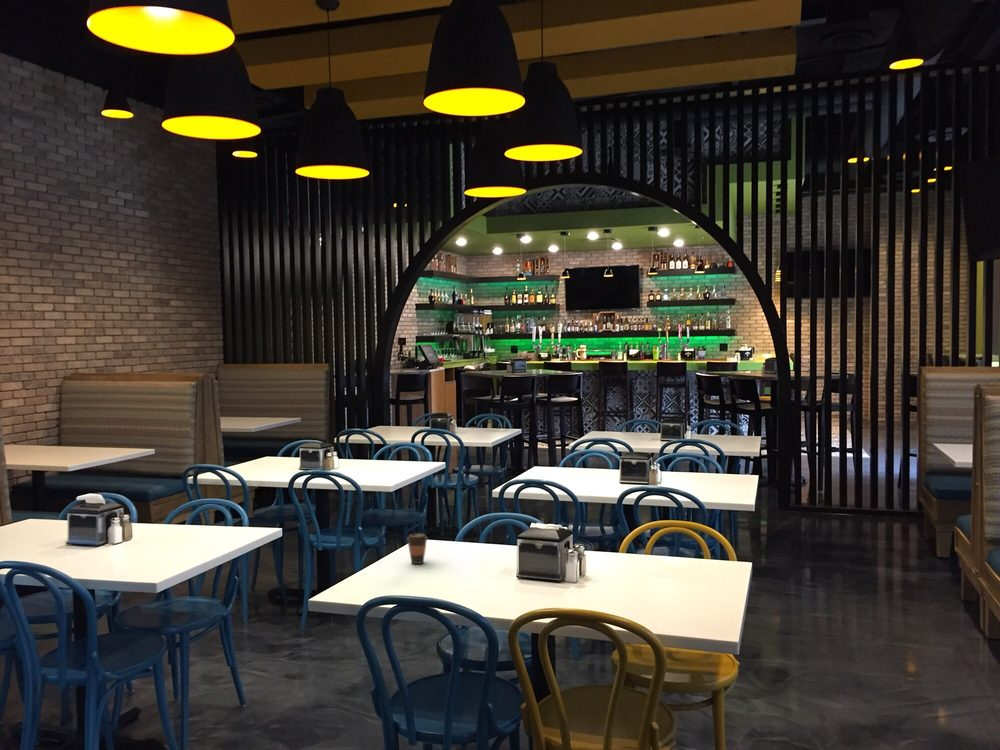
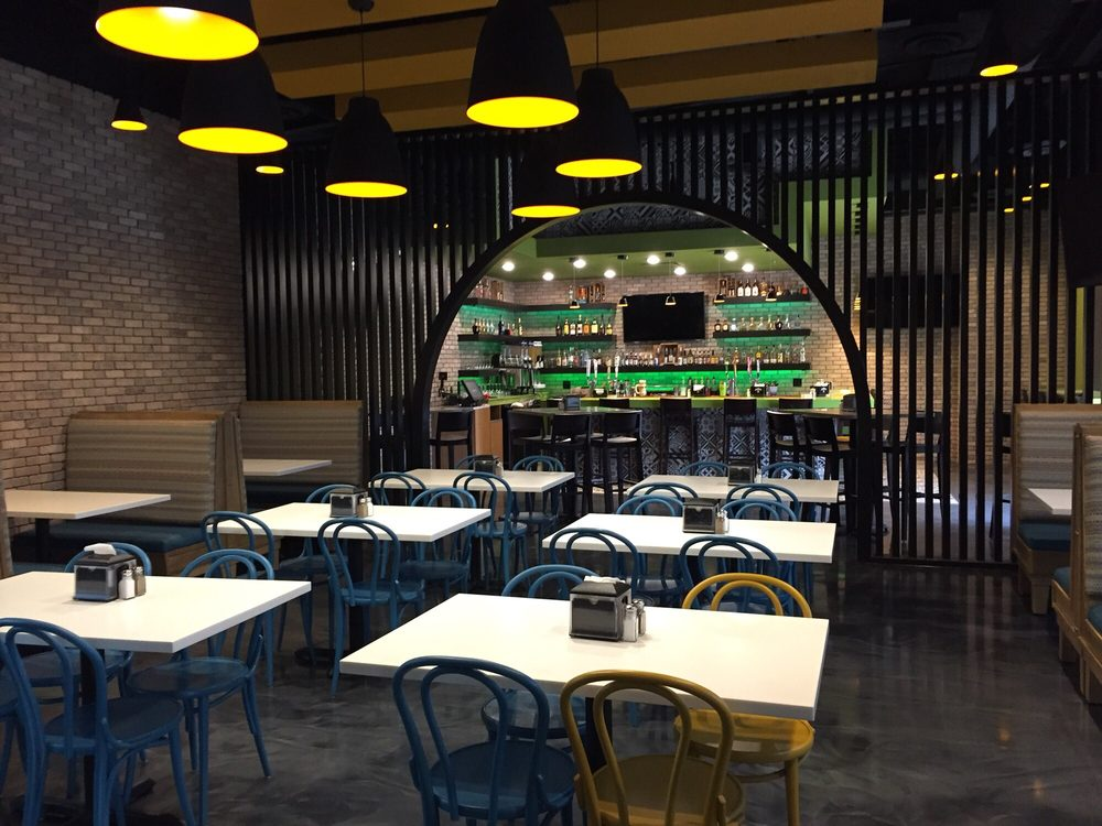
- coffee cup (417, 548)
